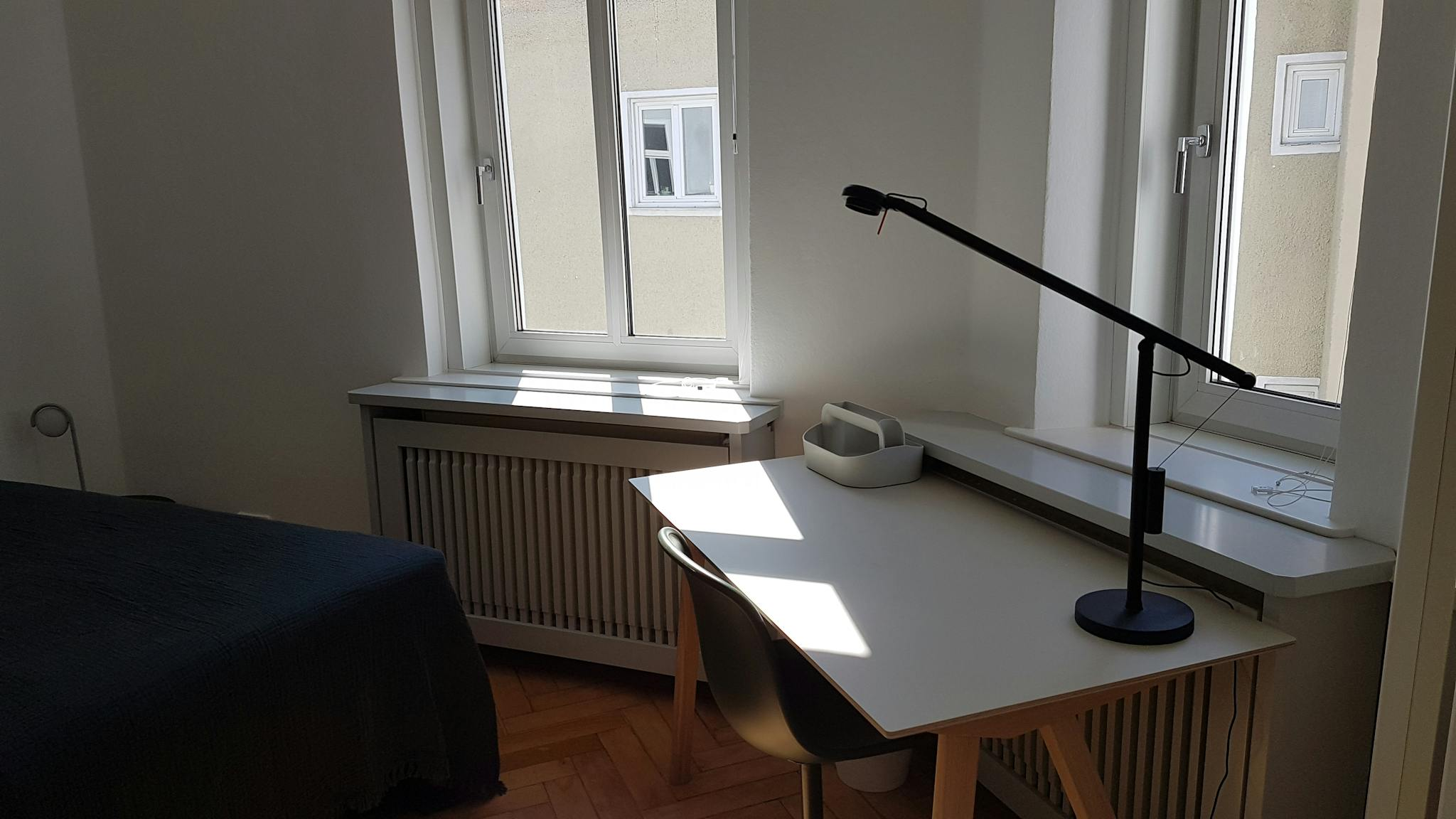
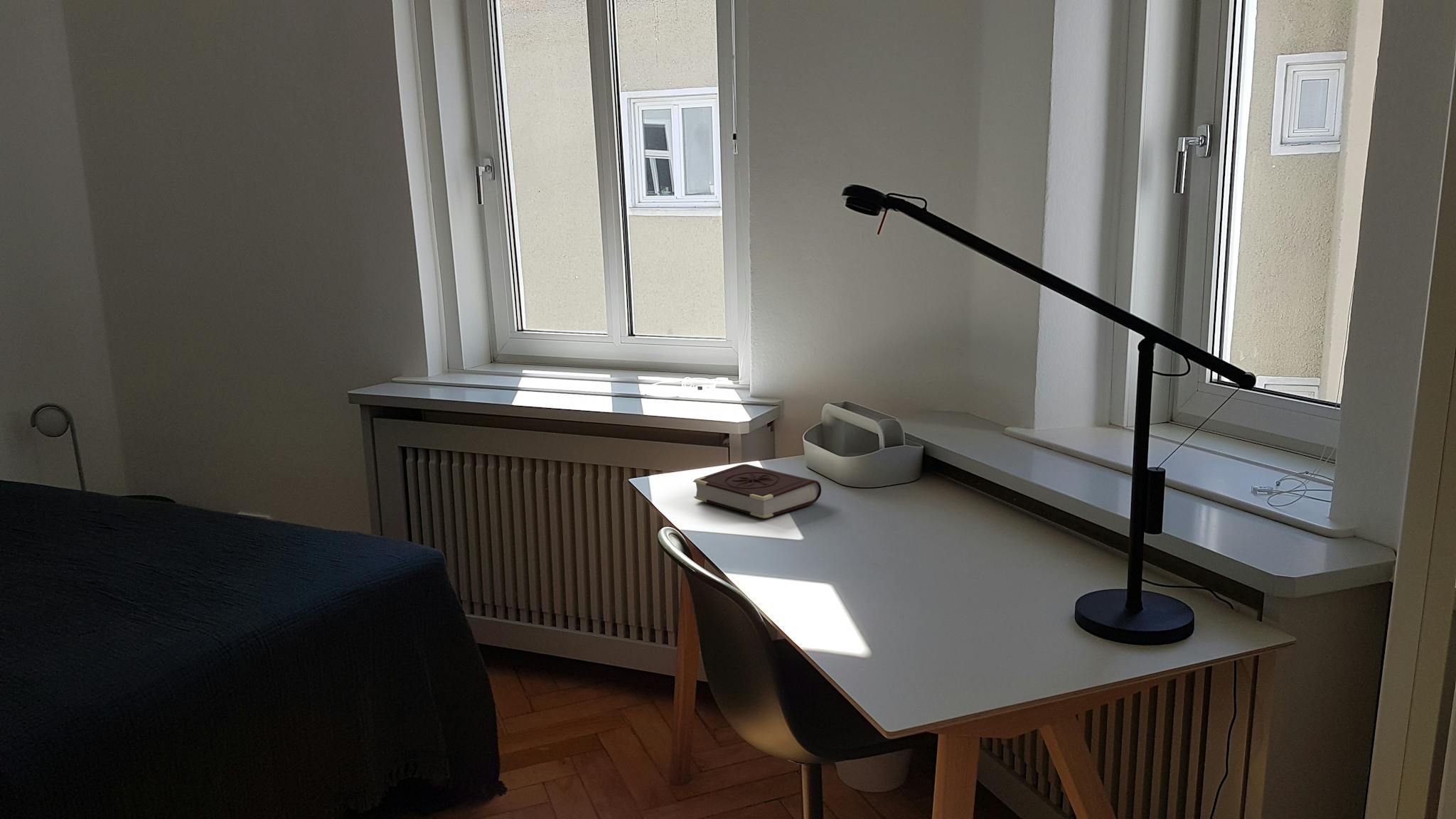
+ book (757, 488)
